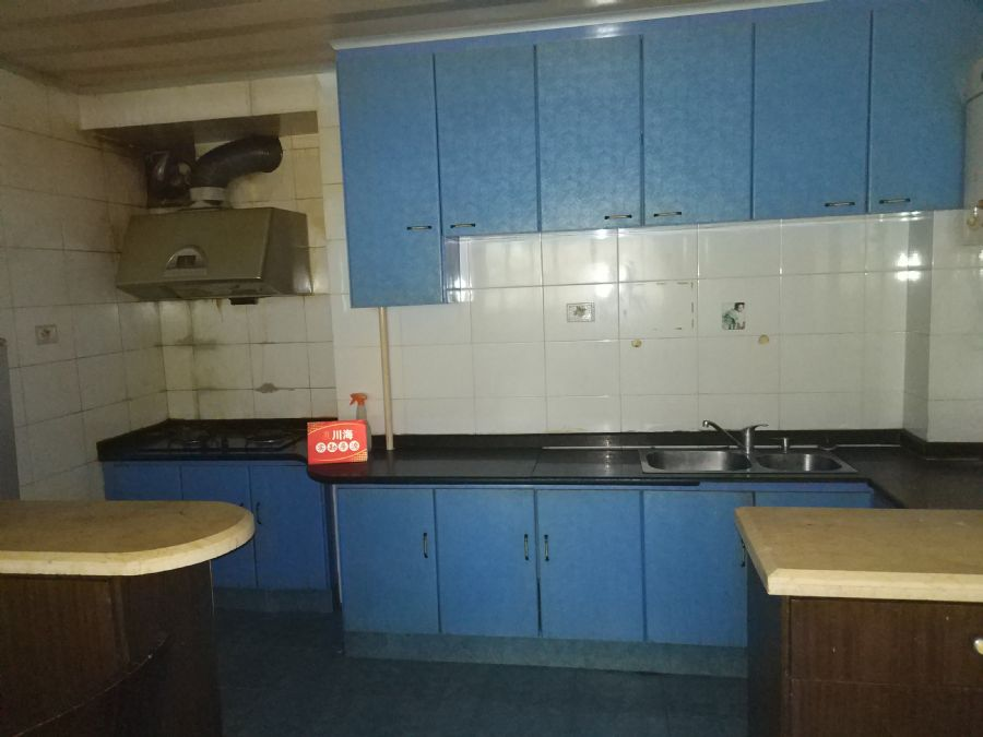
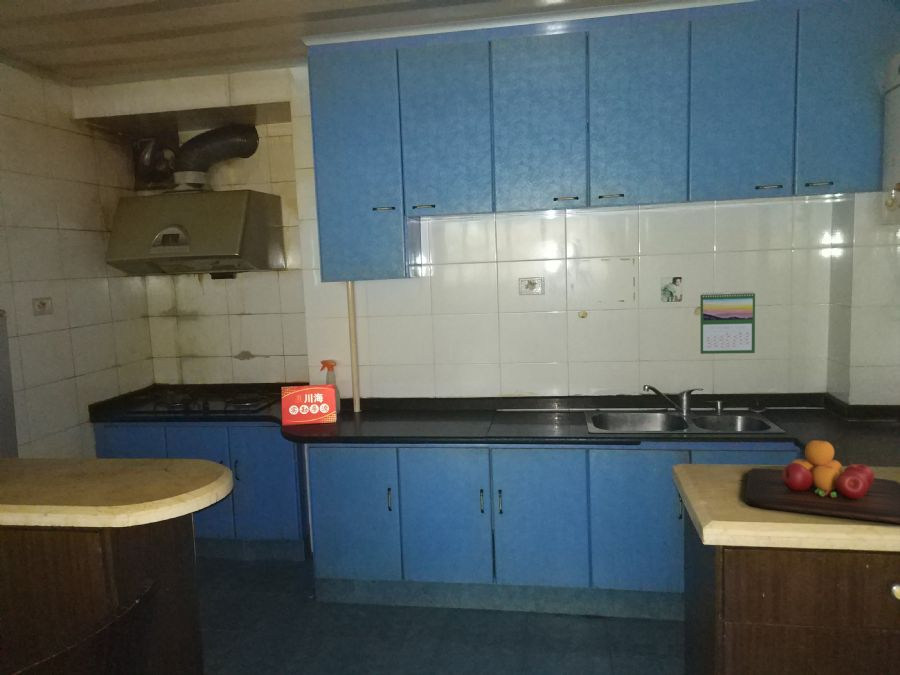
+ chopping board (825, 470)
+ calendar (727, 322)
